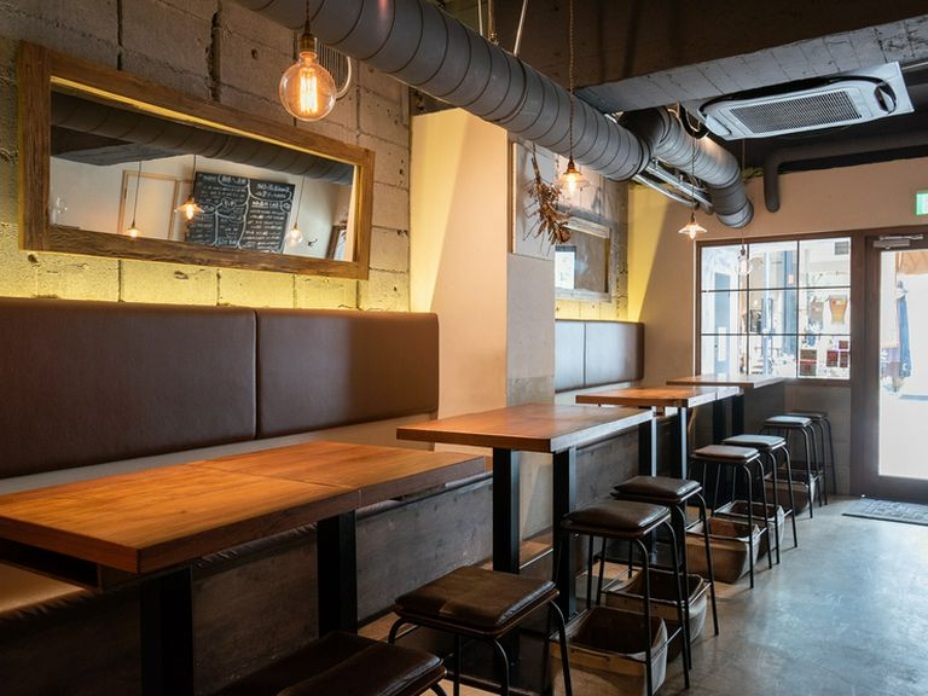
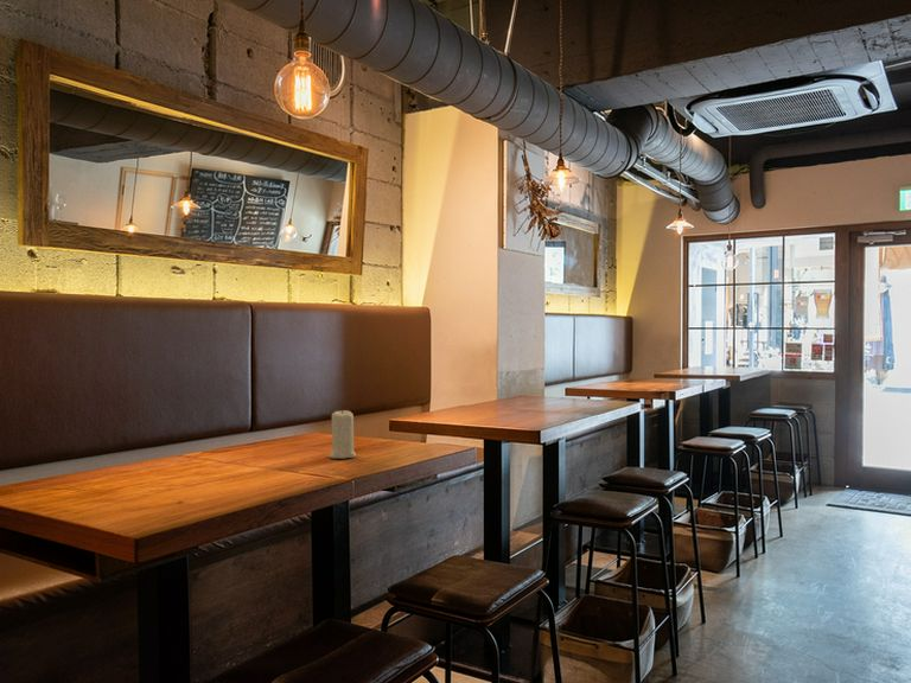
+ candle (342, 432)
